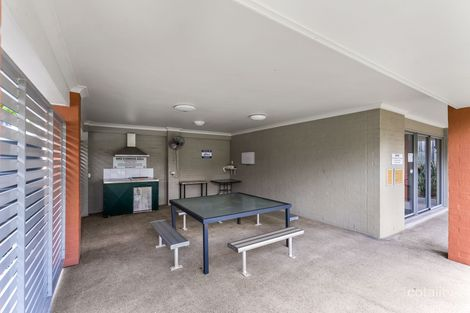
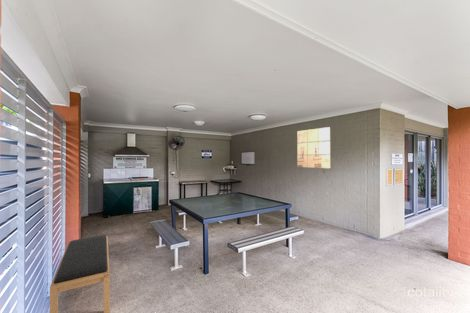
+ wall art (312, 148)
+ bench (85, 269)
